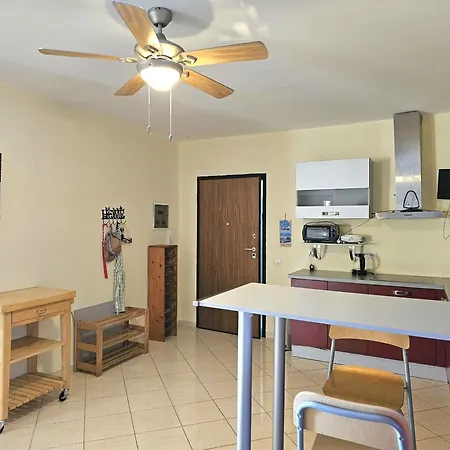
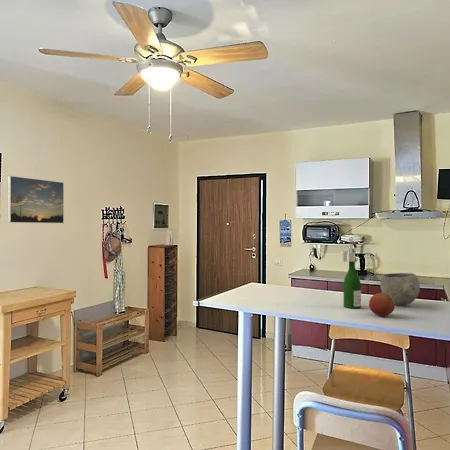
+ wine bottle (352, 272)
+ bowl (400, 289)
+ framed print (37, 201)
+ fruit (381, 303)
